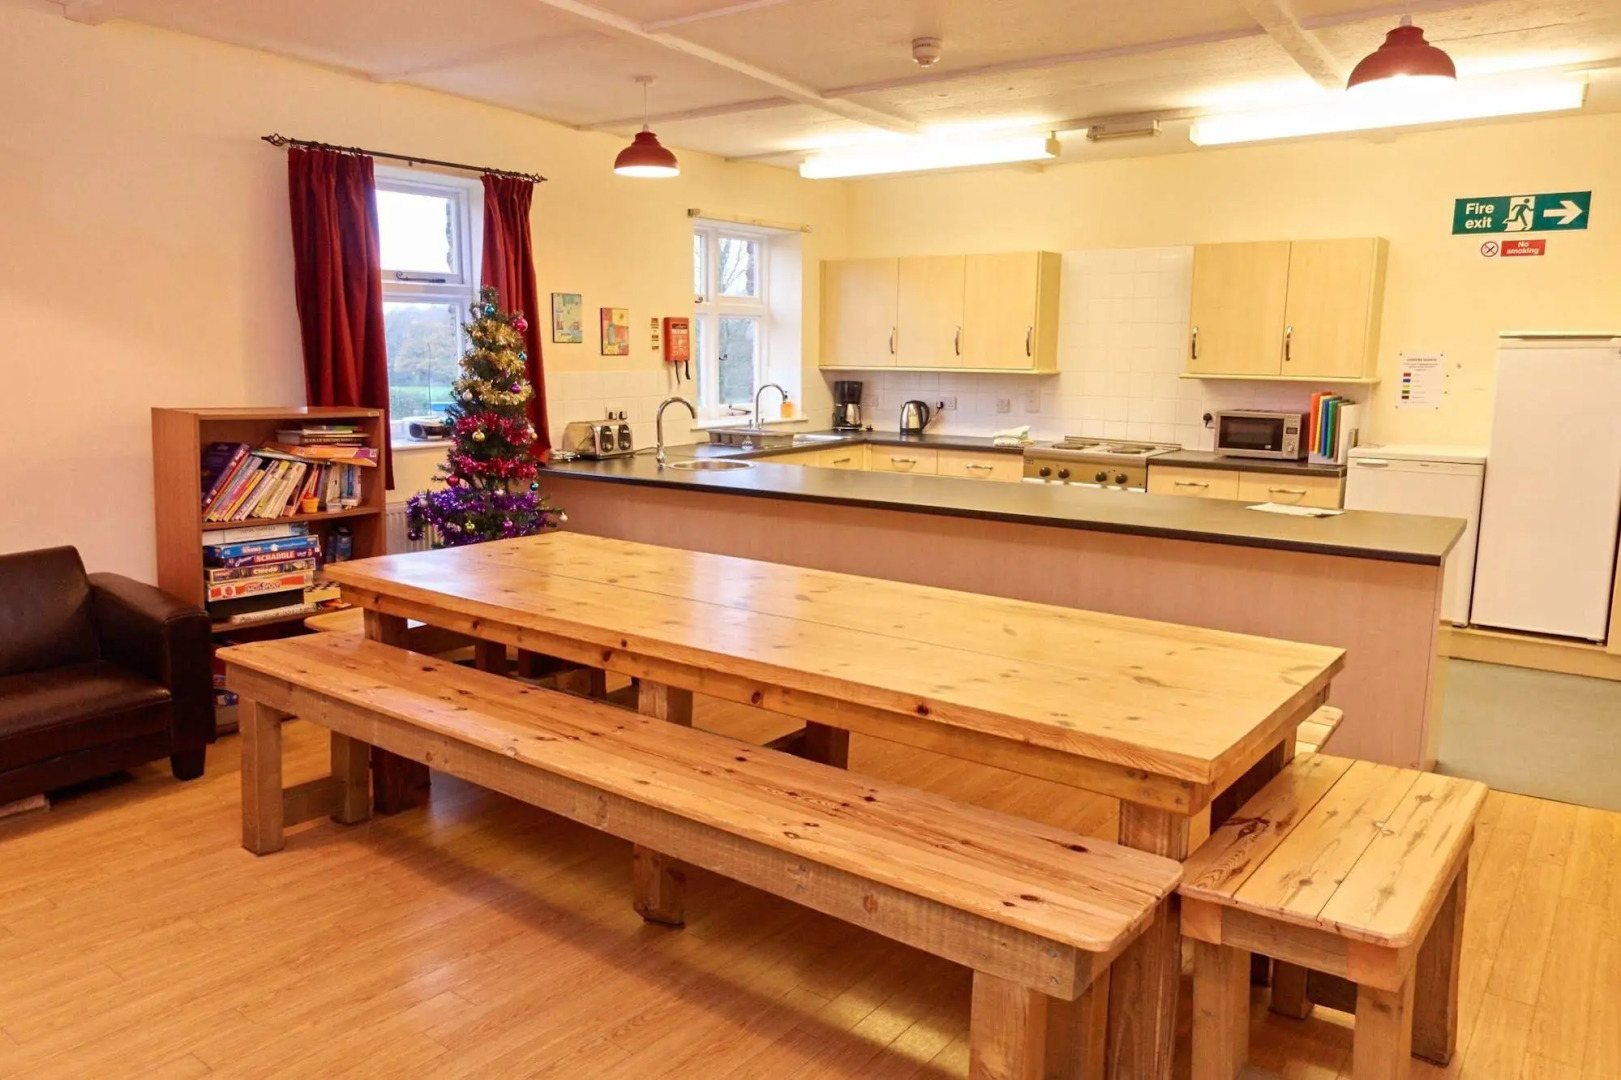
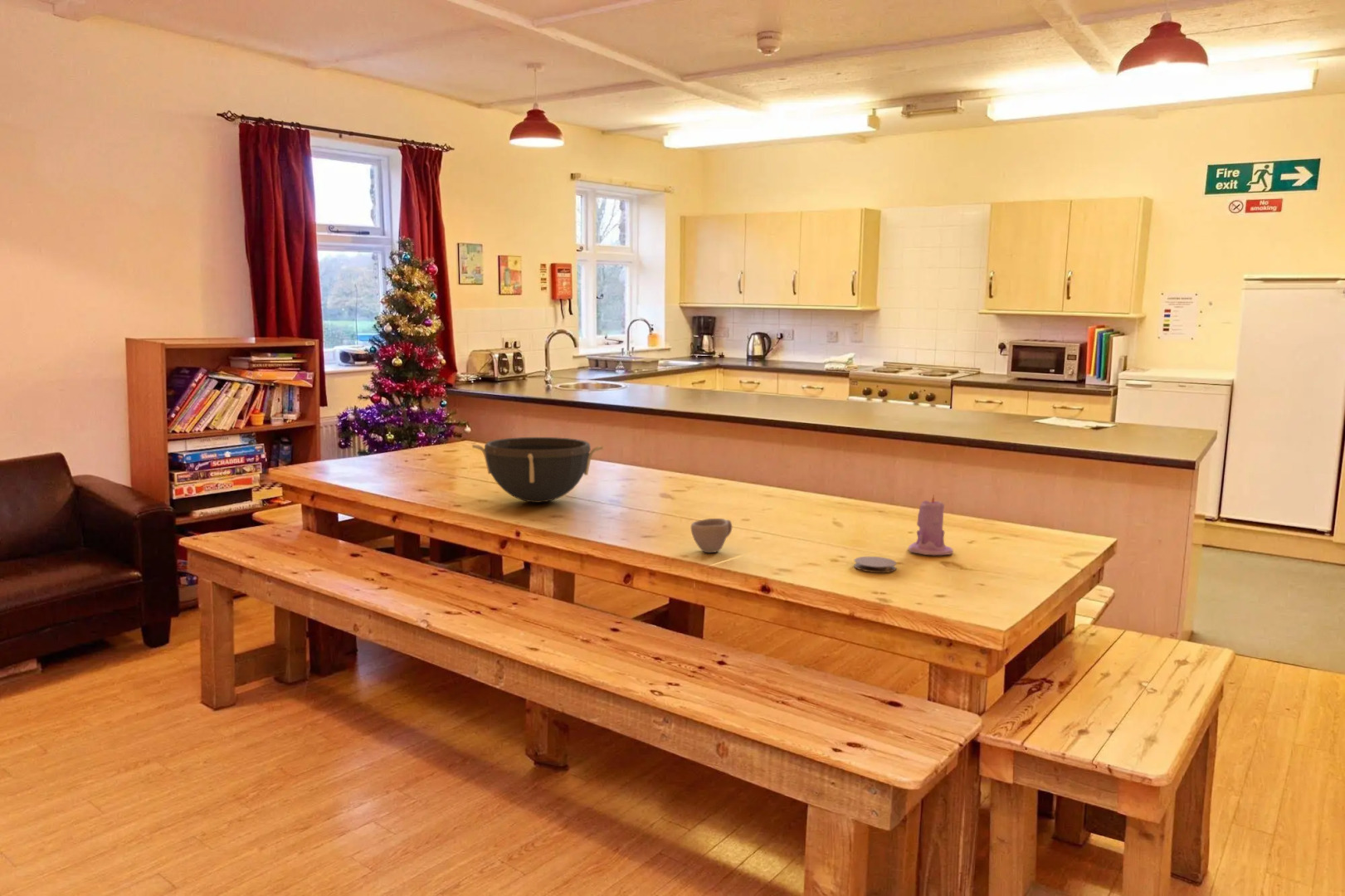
+ cup (713, 535)
+ bowl (538, 472)
+ candle (932, 522)
+ coaster (875, 564)
